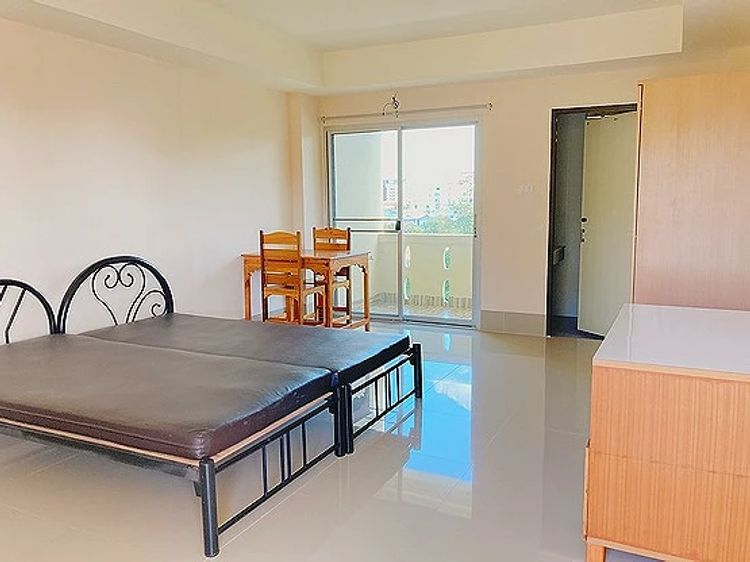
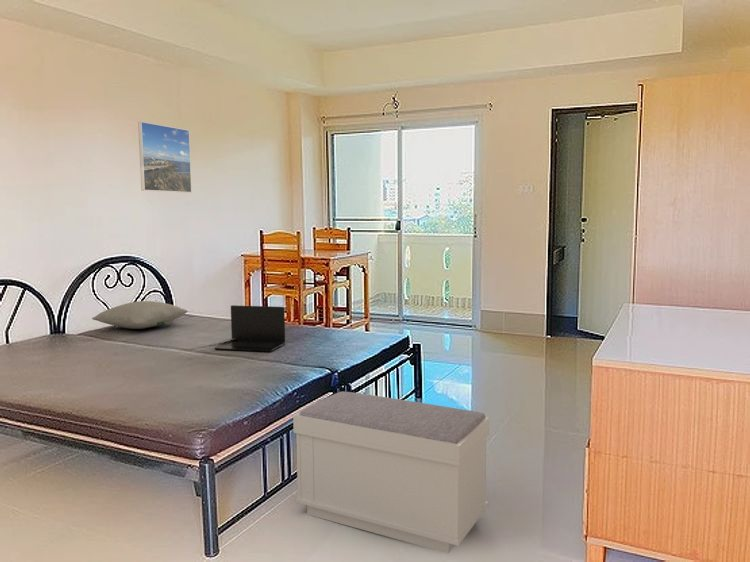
+ laptop (249, 327)
+ bench (391, 462)
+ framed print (166, 159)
+ pillow (140, 314)
